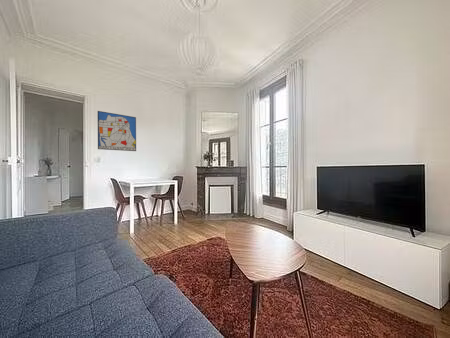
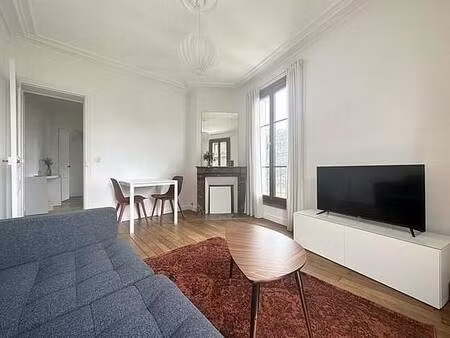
- wall art (118, 132)
